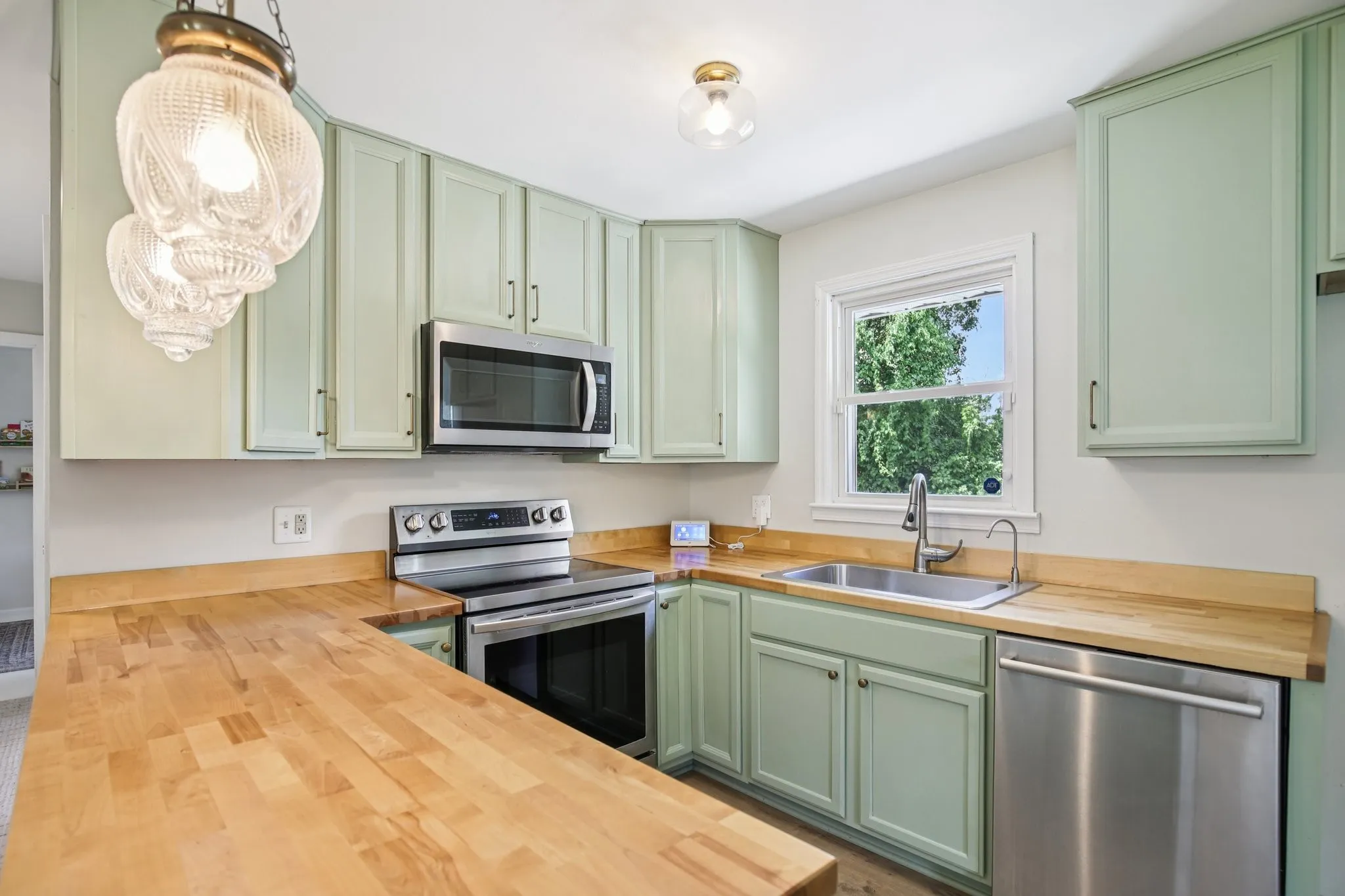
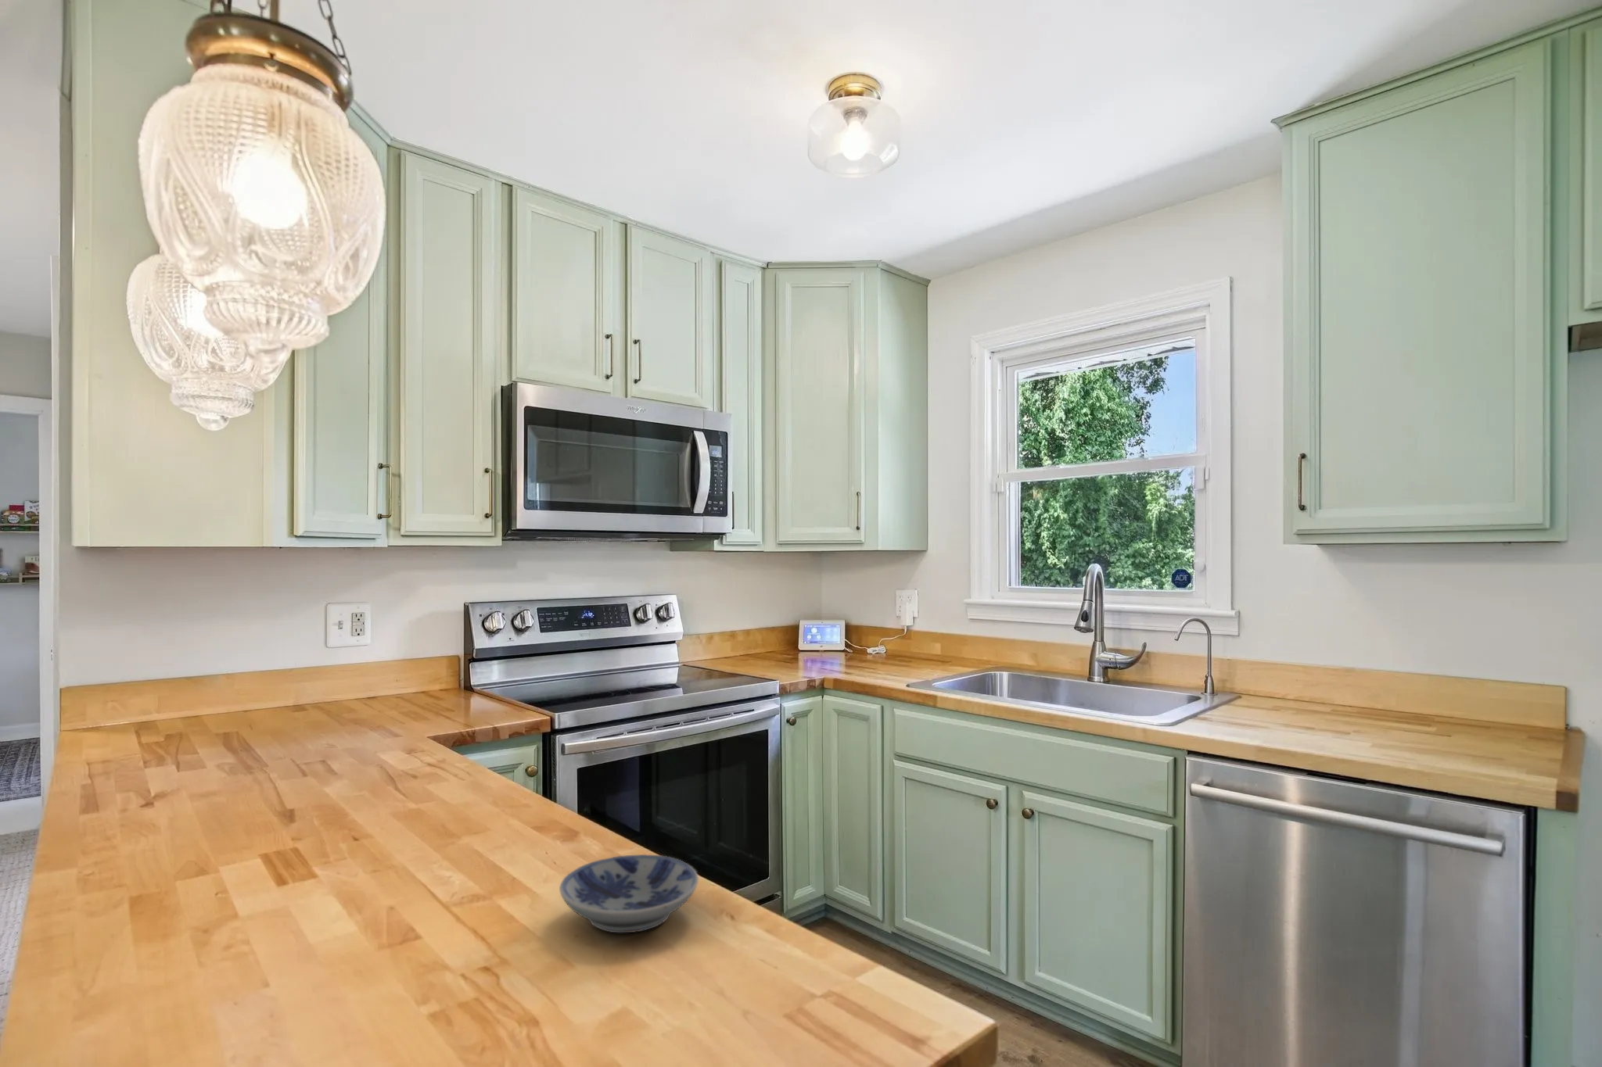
+ bowl (630, 897)
